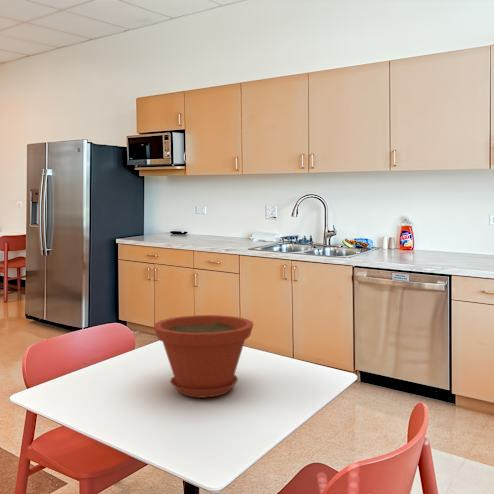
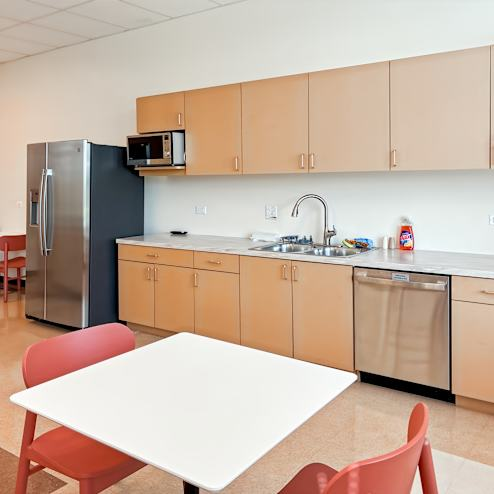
- plant pot (204, 356)
